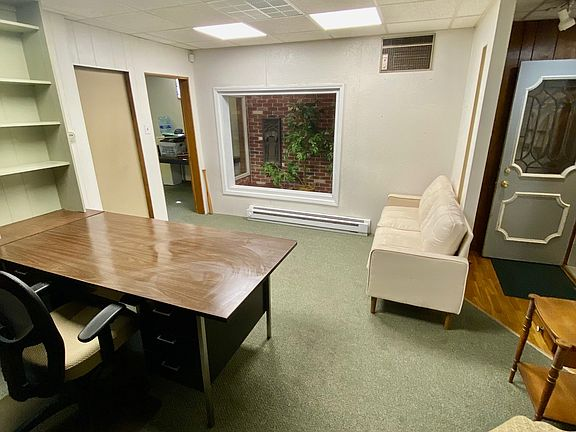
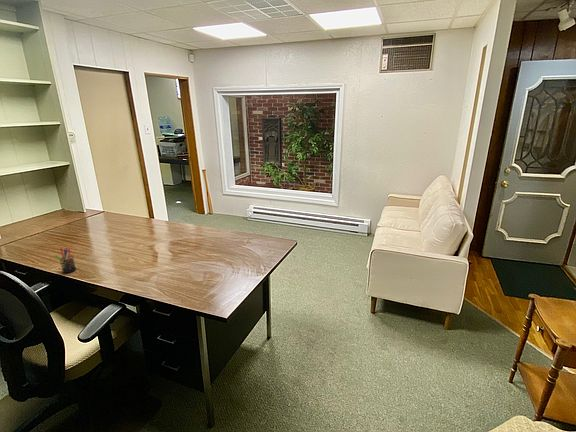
+ pen holder (65, 260)
